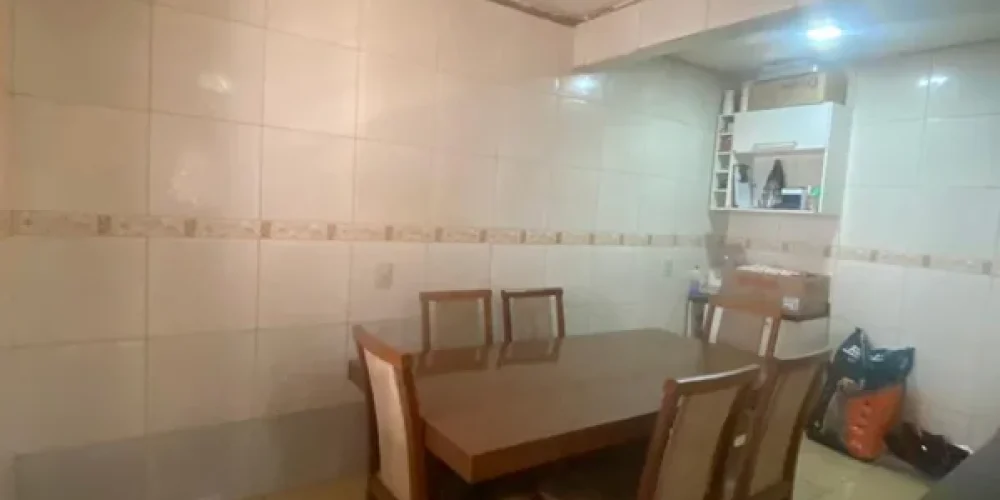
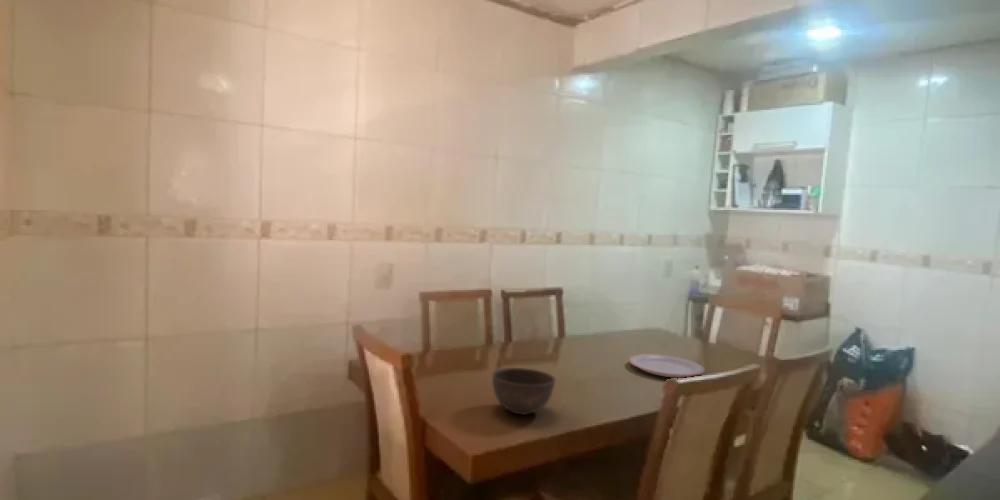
+ bowl (522, 392)
+ plate (665, 366)
